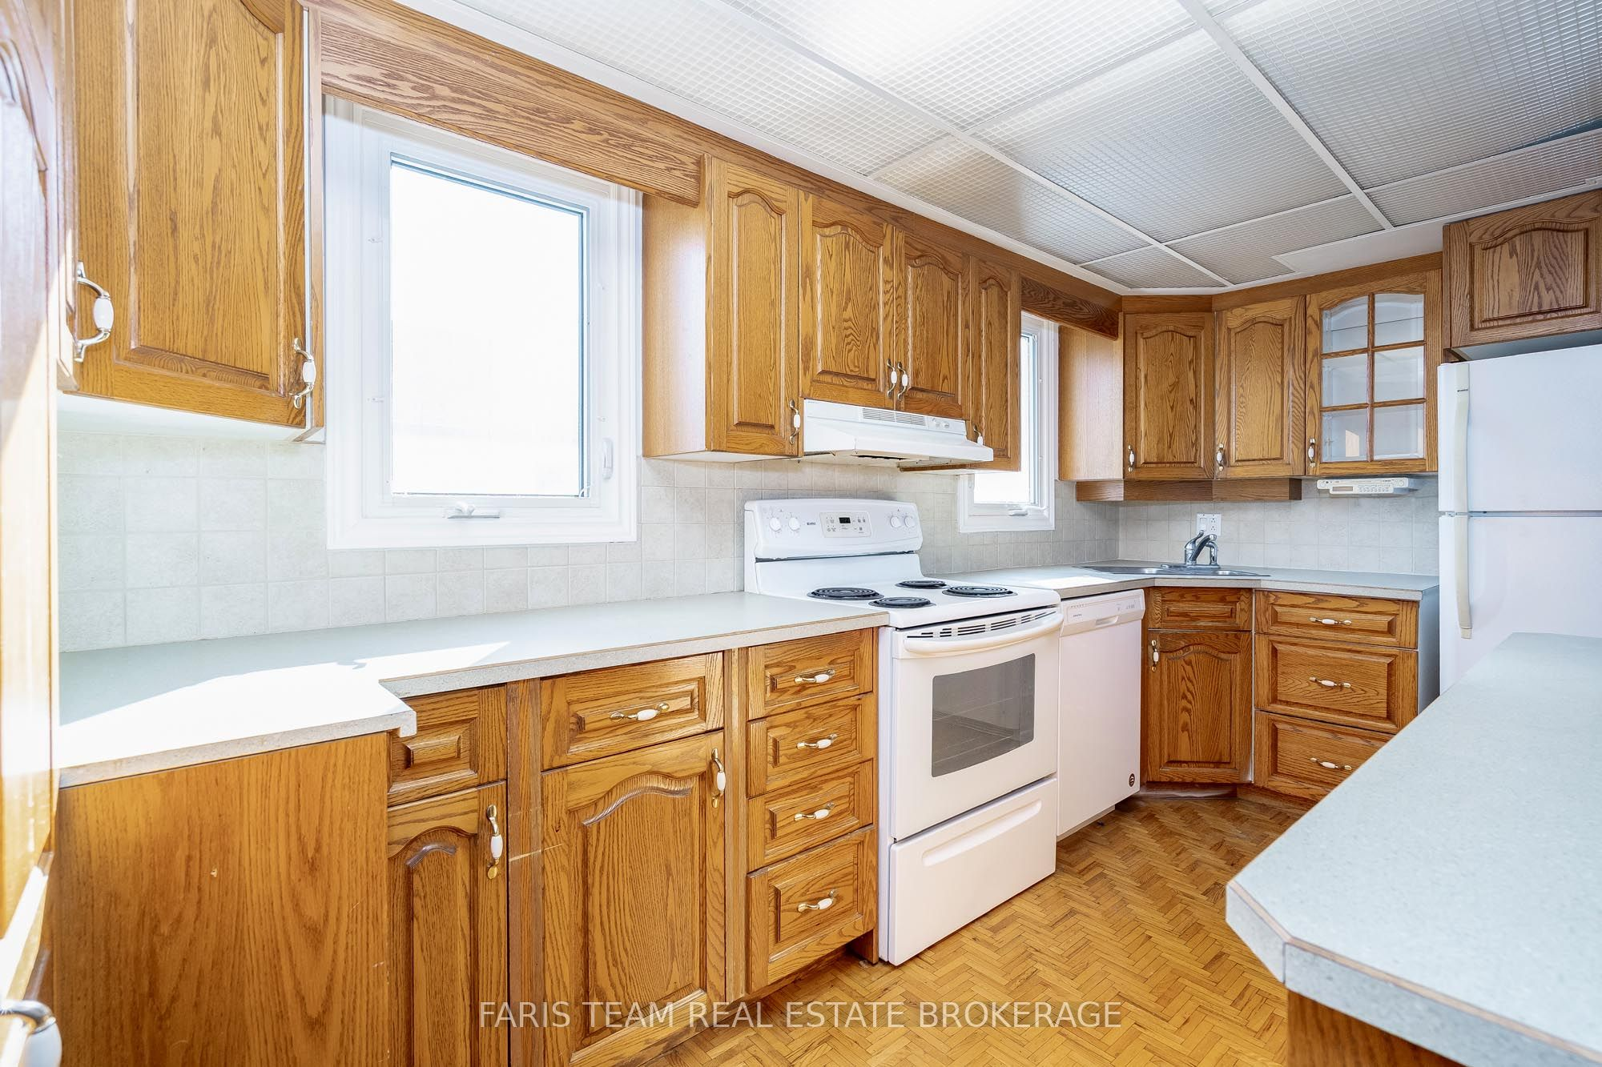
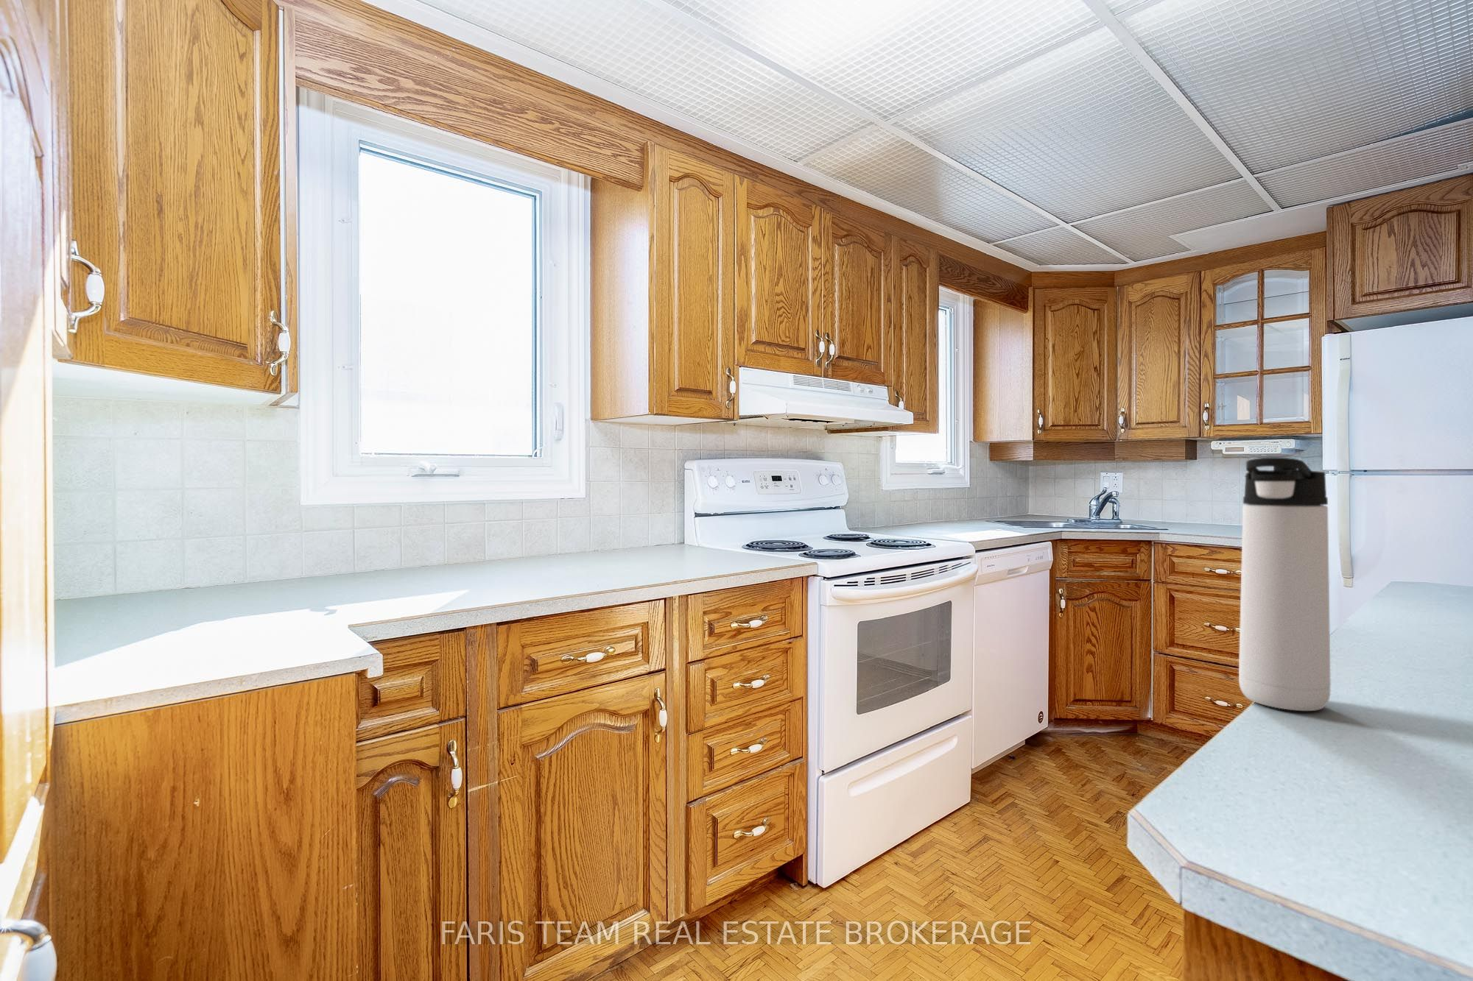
+ thermos bottle (1280, 582)
